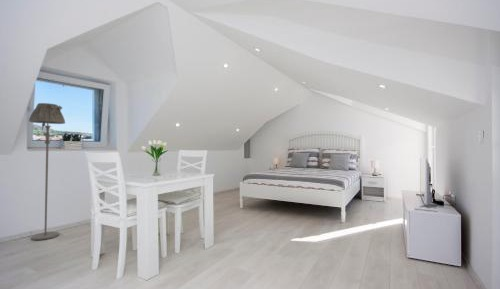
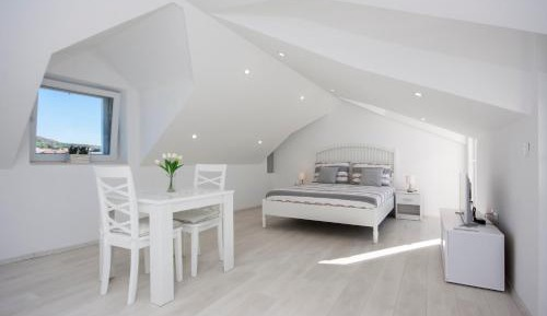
- floor lamp (46, 170)
